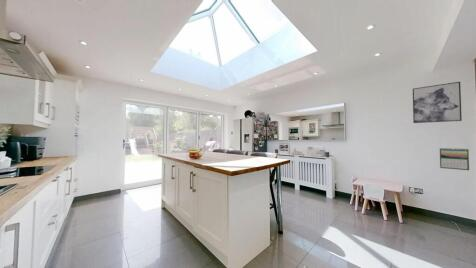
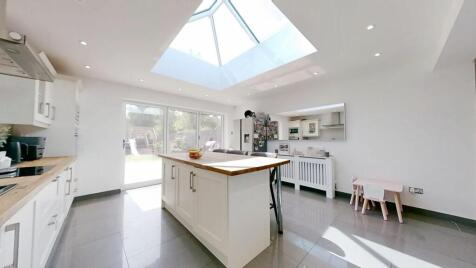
- calendar (453, 158)
- wall art (435, 103)
